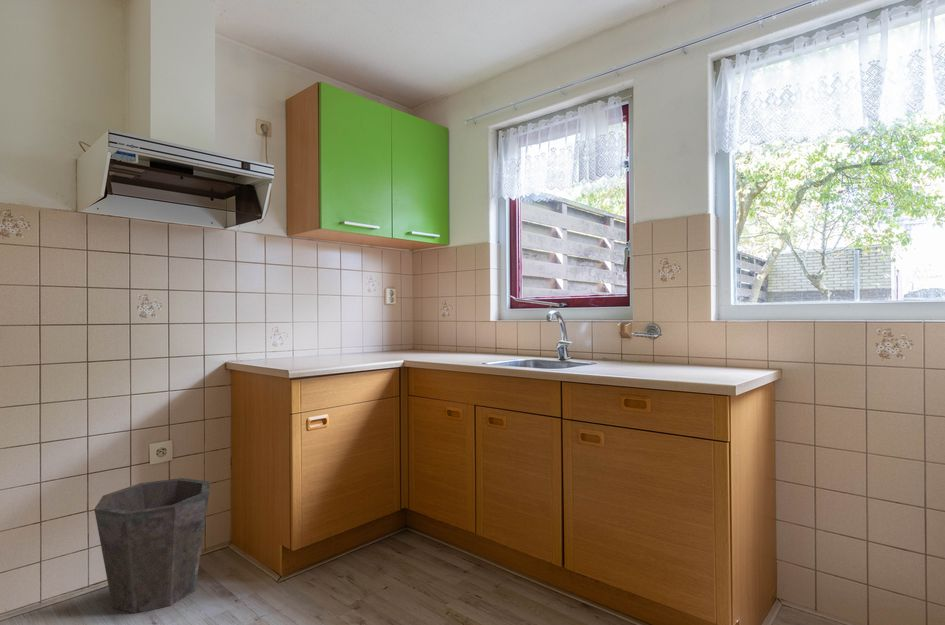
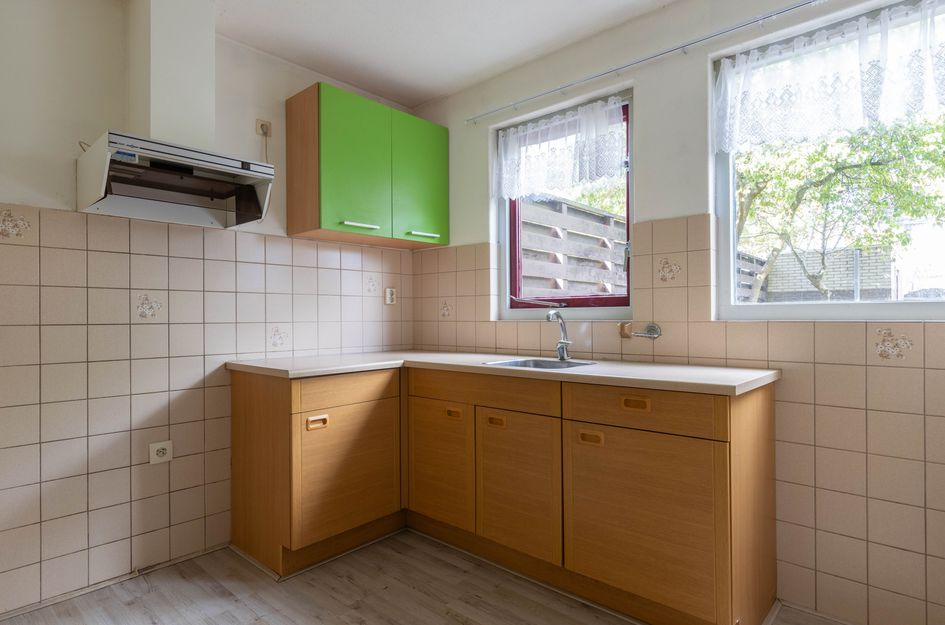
- waste bin (156, 542)
